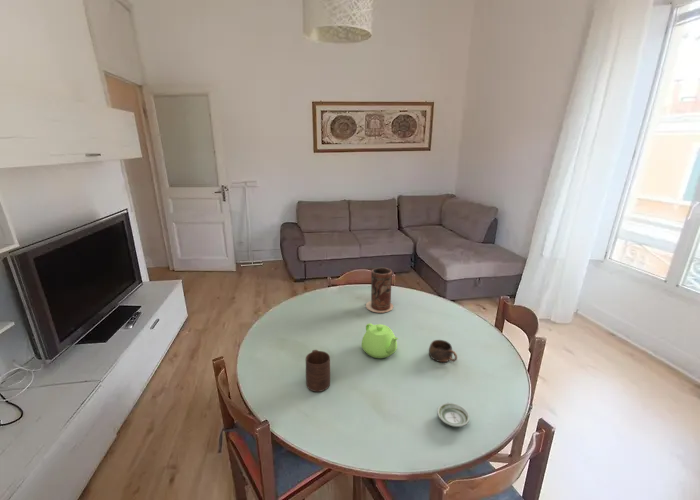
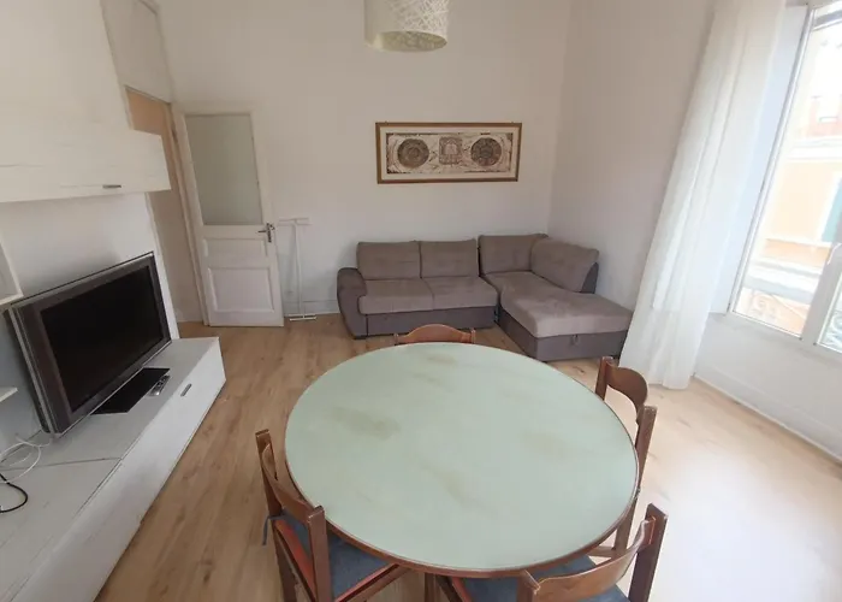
- vase (380, 288)
- cup (316, 369)
- saucer (452, 416)
- teapot (381, 339)
- cup (443, 352)
